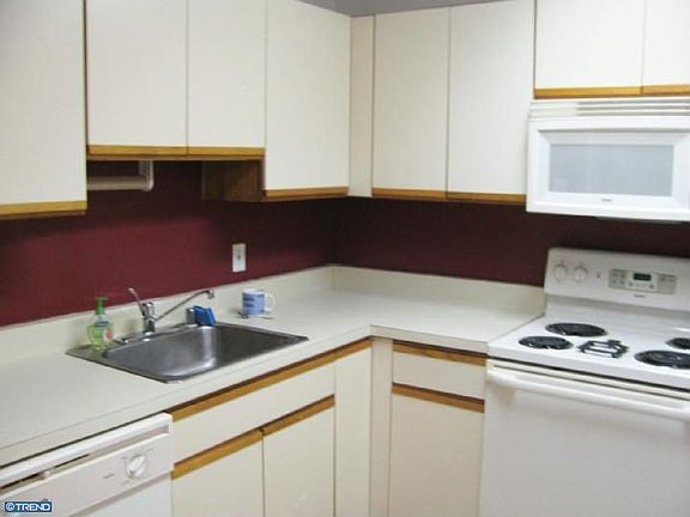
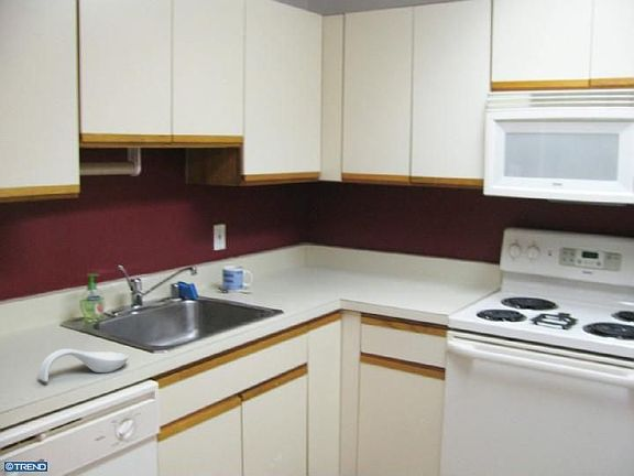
+ spoon rest (85, 360)
